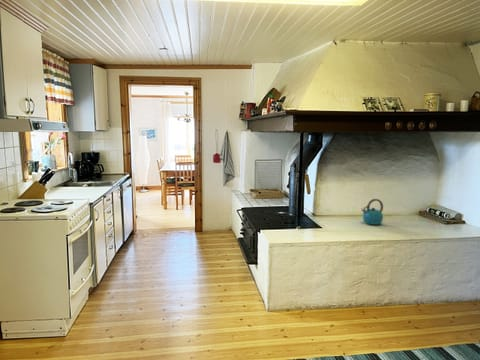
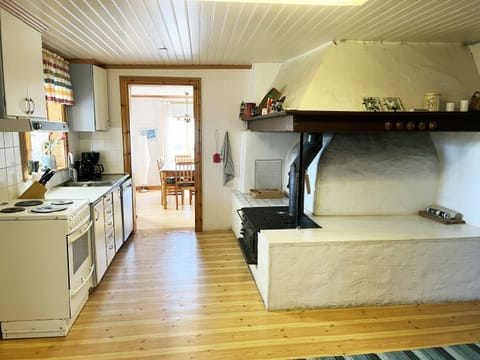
- kettle (372, 211)
